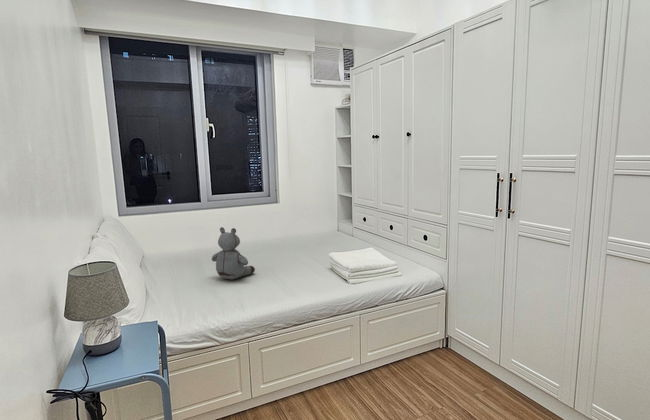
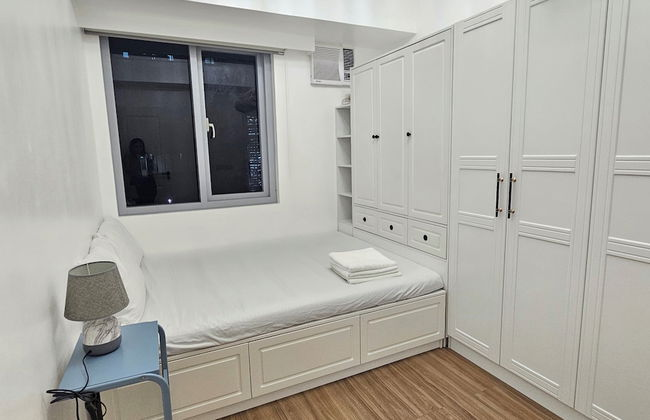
- stuffed bear (234, 251)
